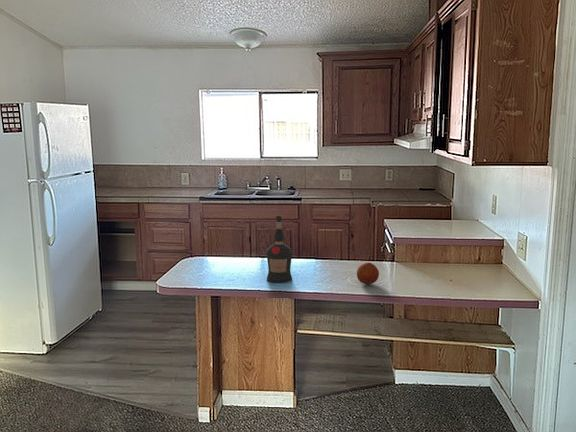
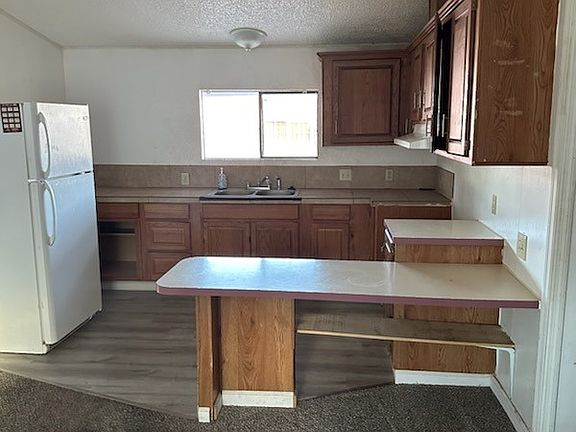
- fruit (367, 273)
- liquor bottle (279, 247)
